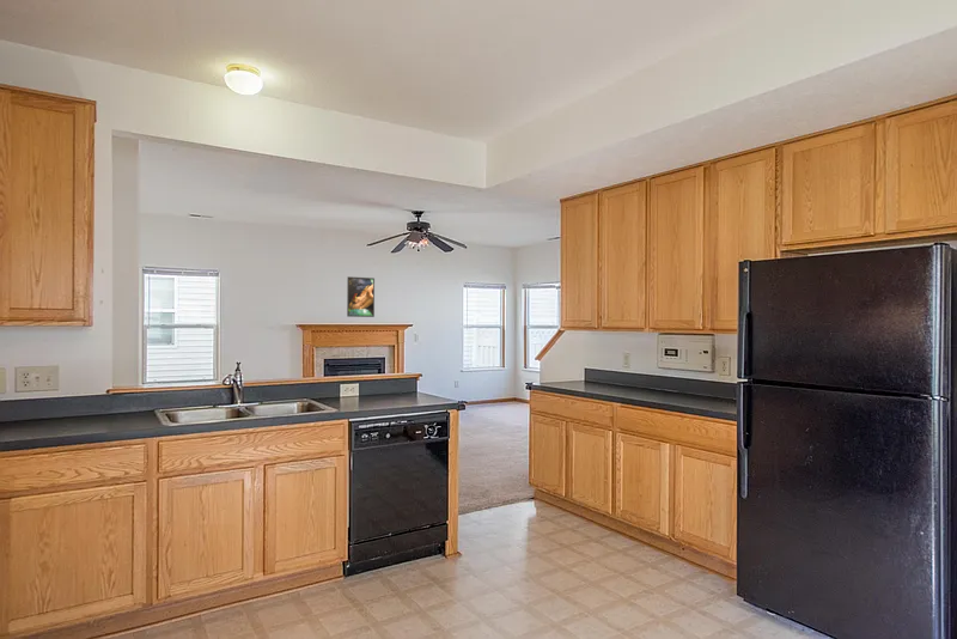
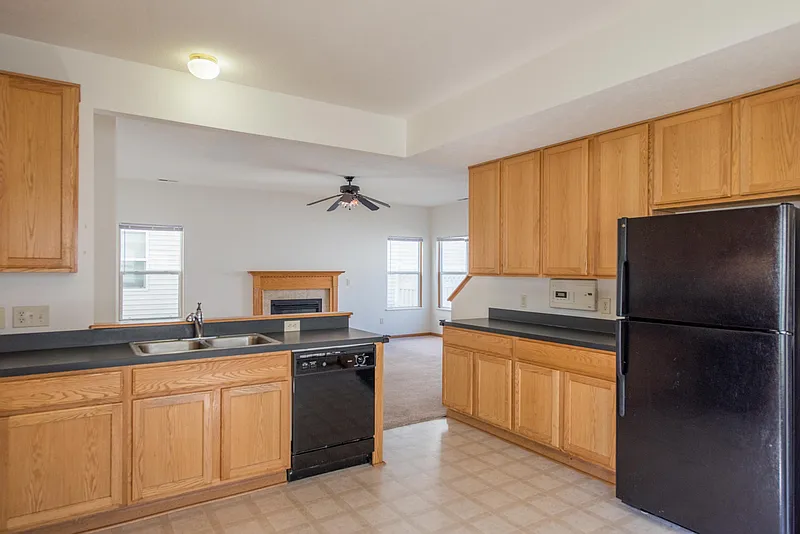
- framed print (360, 297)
